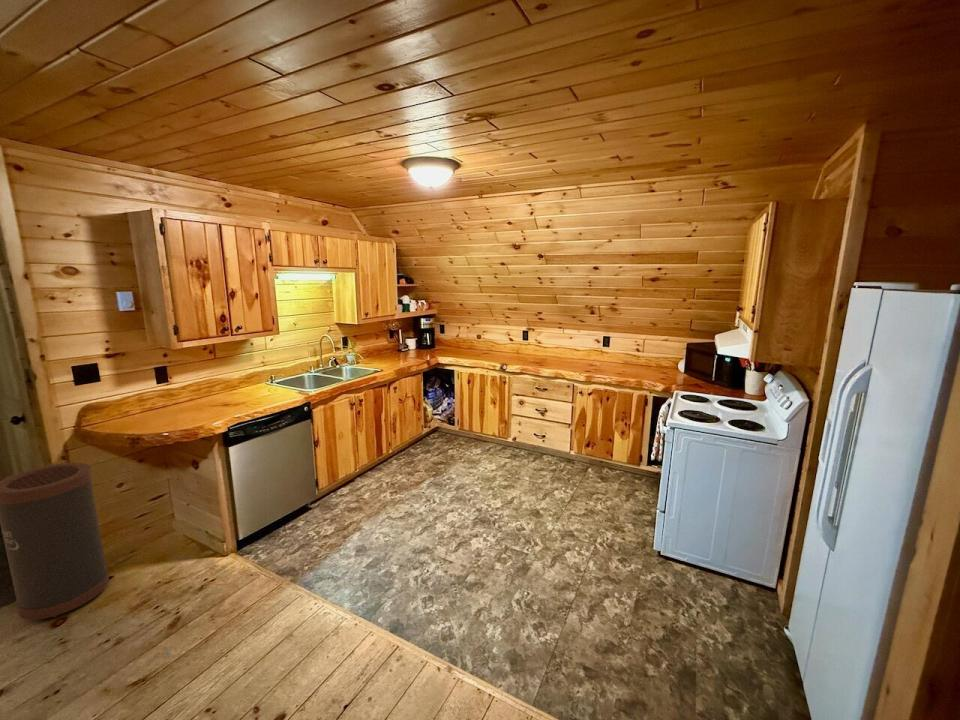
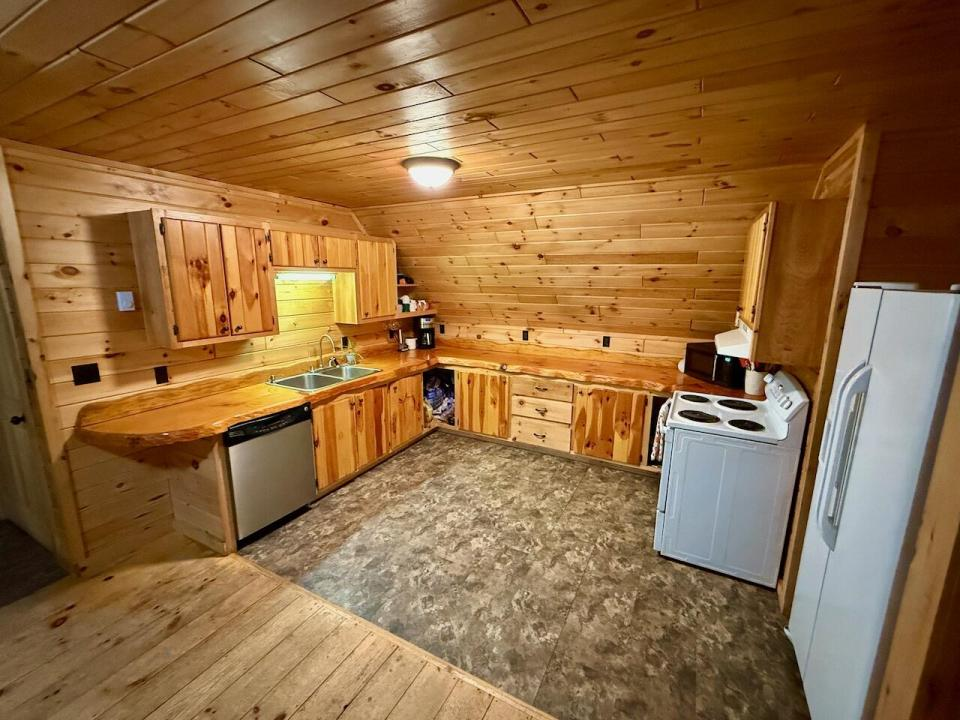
- trash can (55, 538)
